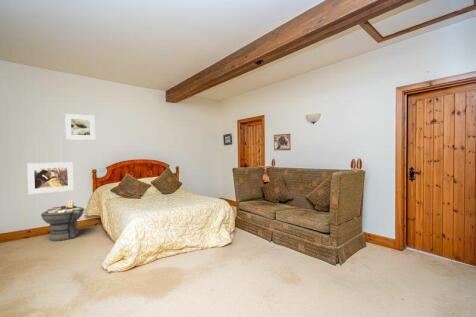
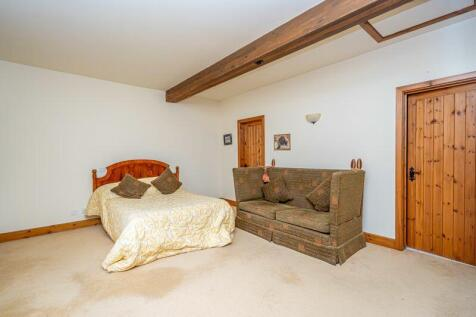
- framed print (80, 127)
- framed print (51, 177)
- side table (63, 219)
